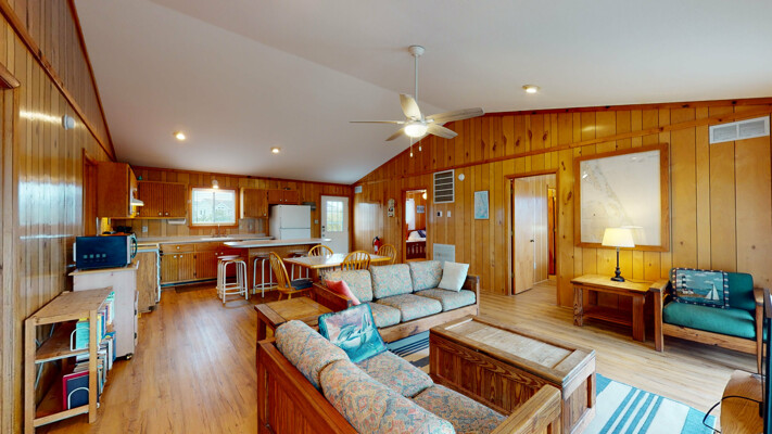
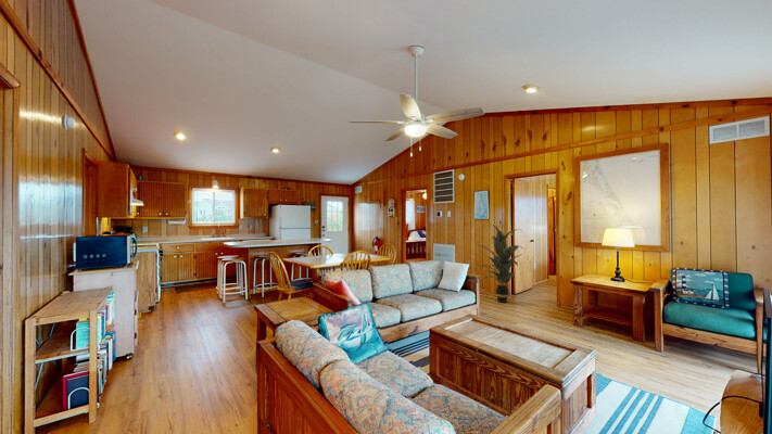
+ indoor plant (499, 263)
